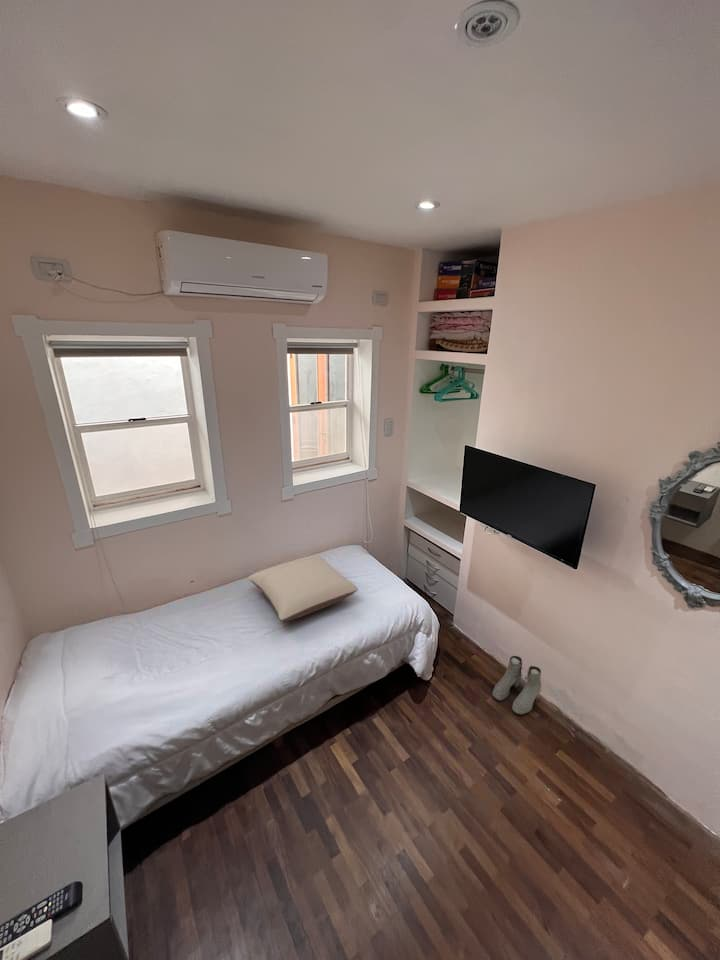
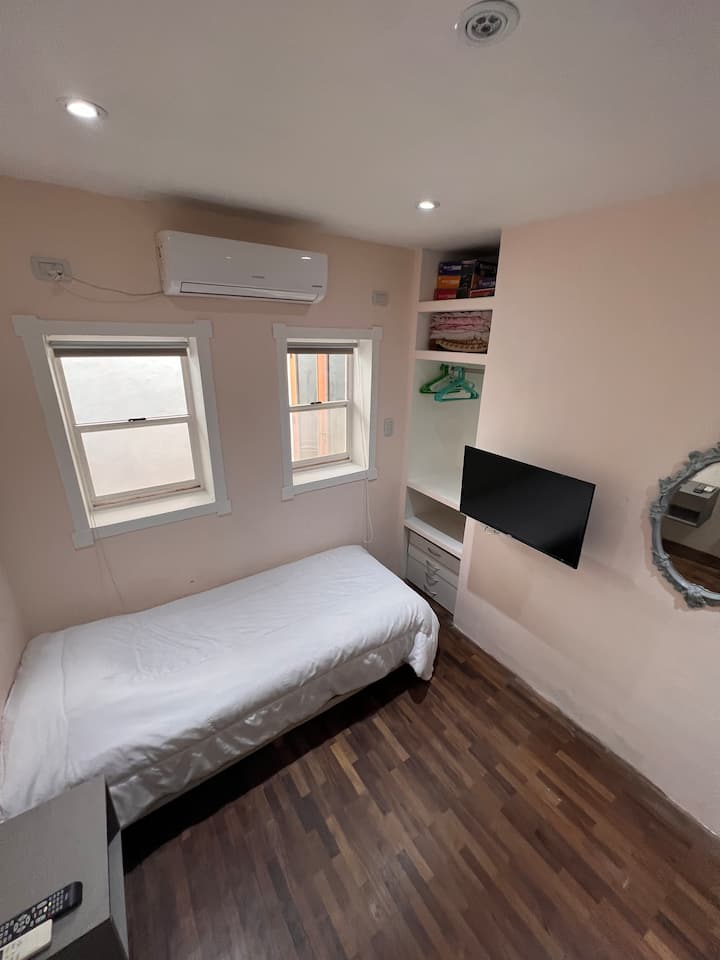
- boots (518, 682)
- pillow (302, 584)
